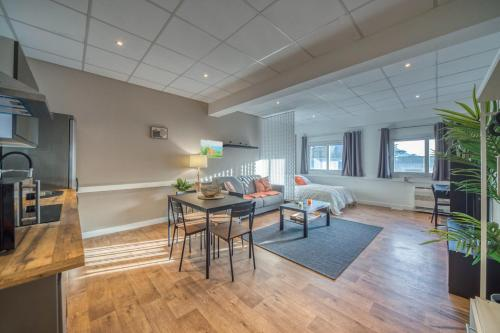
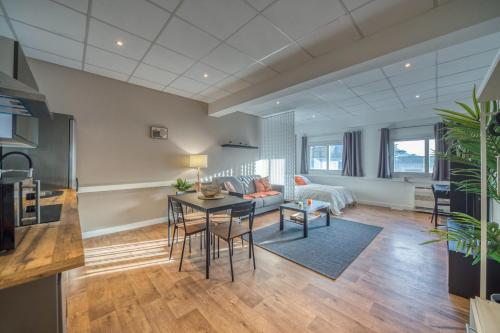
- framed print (211, 149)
